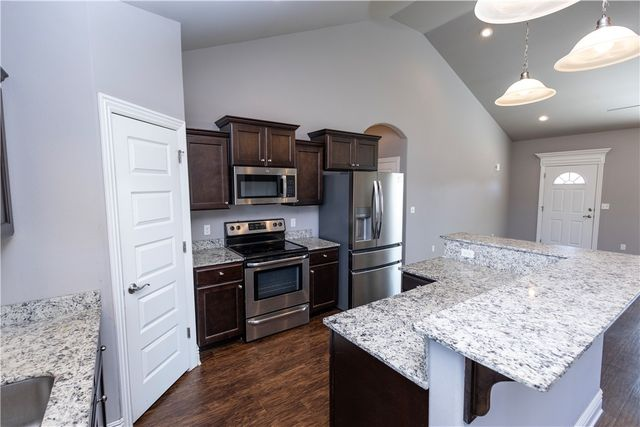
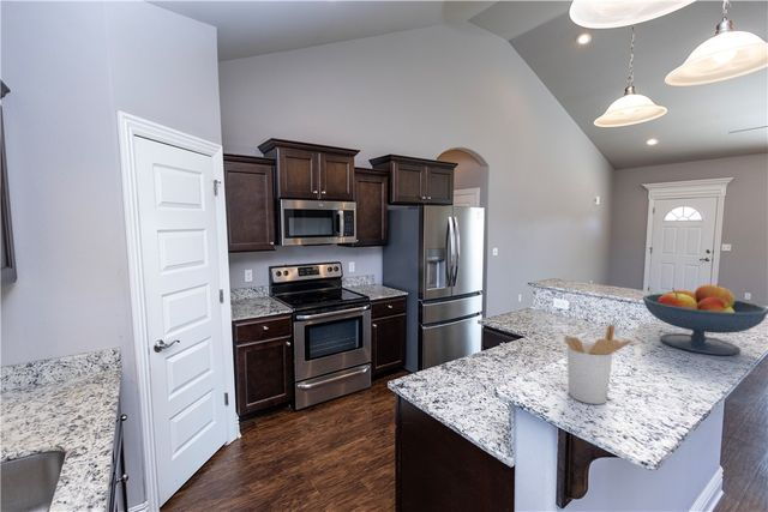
+ utensil holder (595, 365)
+ fruit bowl (700, 315)
